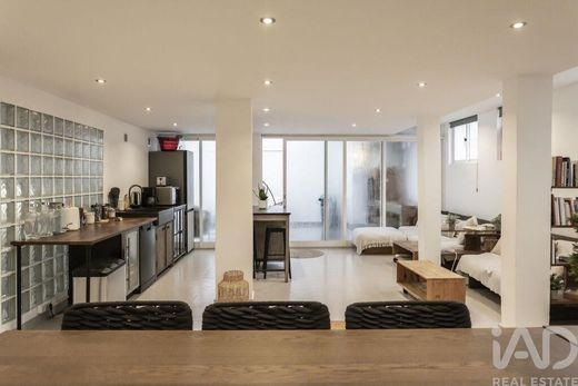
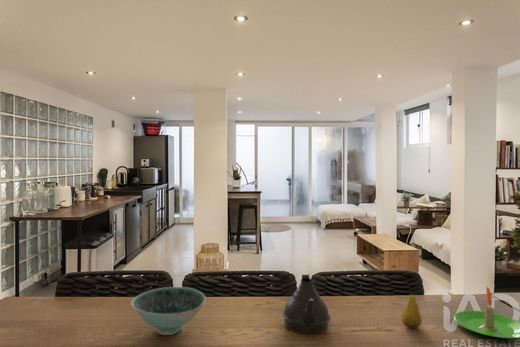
+ bowl (169, 314)
+ candle (489, 307)
+ fruit (411, 308)
+ teapot (306, 305)
